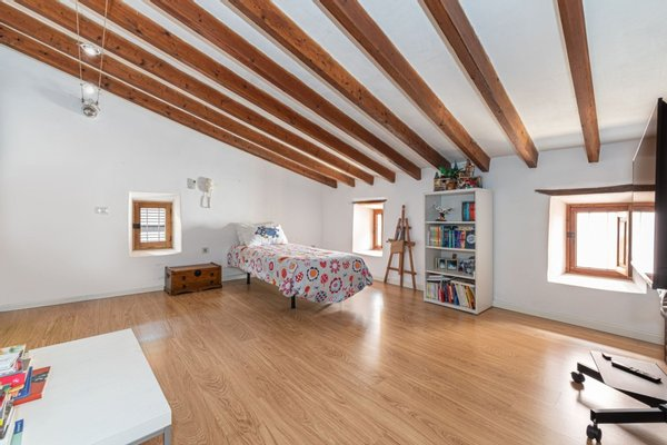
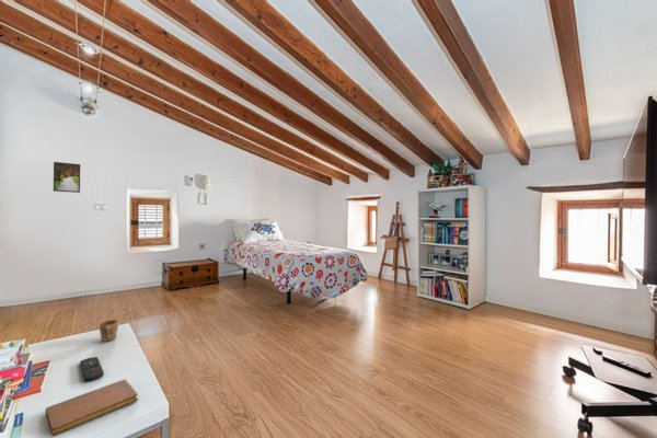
+ notebook (93, 403)
+ mug (107, 331)
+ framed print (67, 177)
+ remote control (91, 368)
